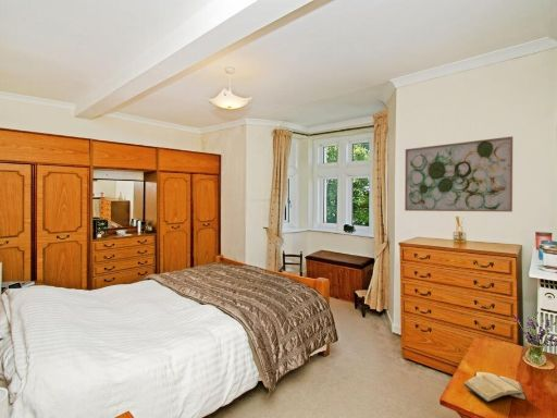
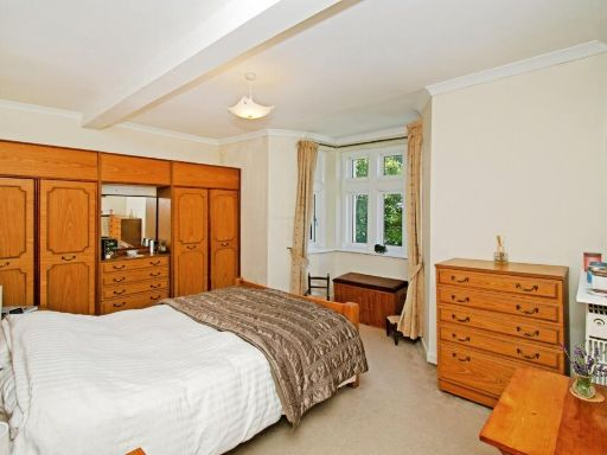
- diary (495, 385)
- wall art (453, 176)
